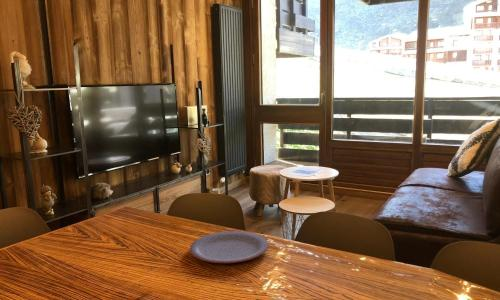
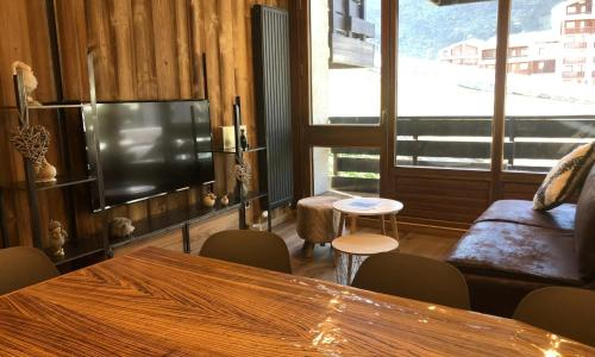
- plate (229, 248)
